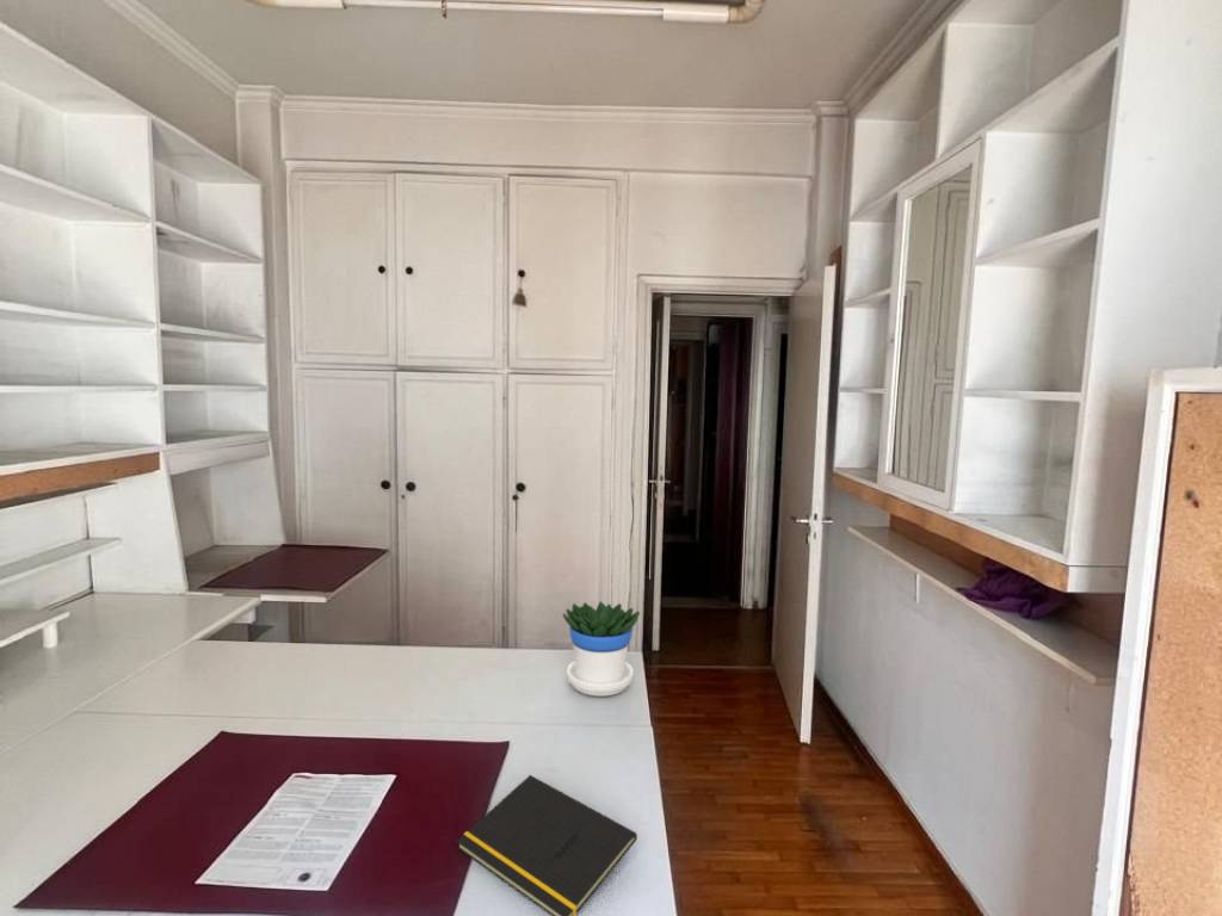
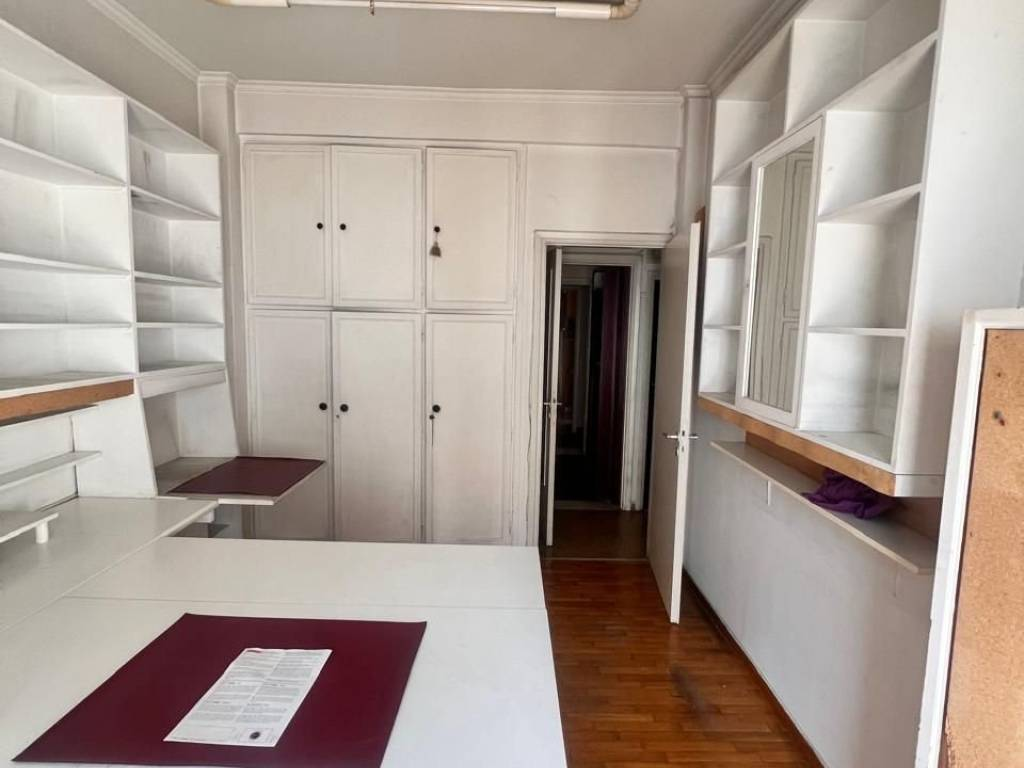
- notepad (545, 840)
- flowerpot (600, 648)
